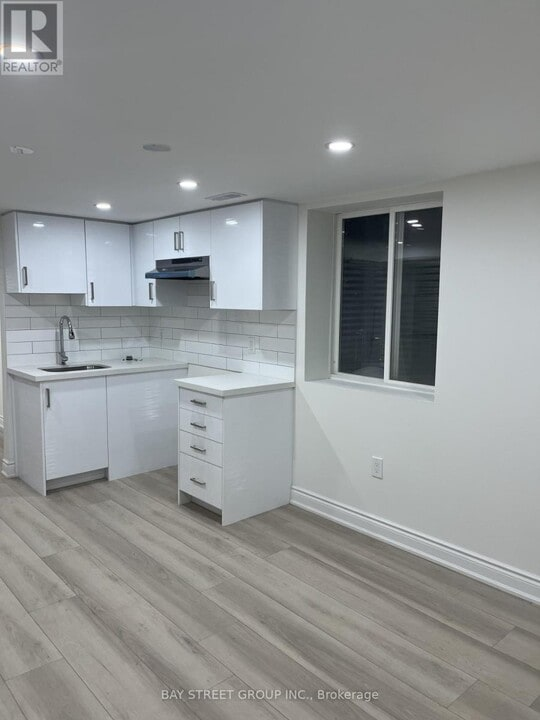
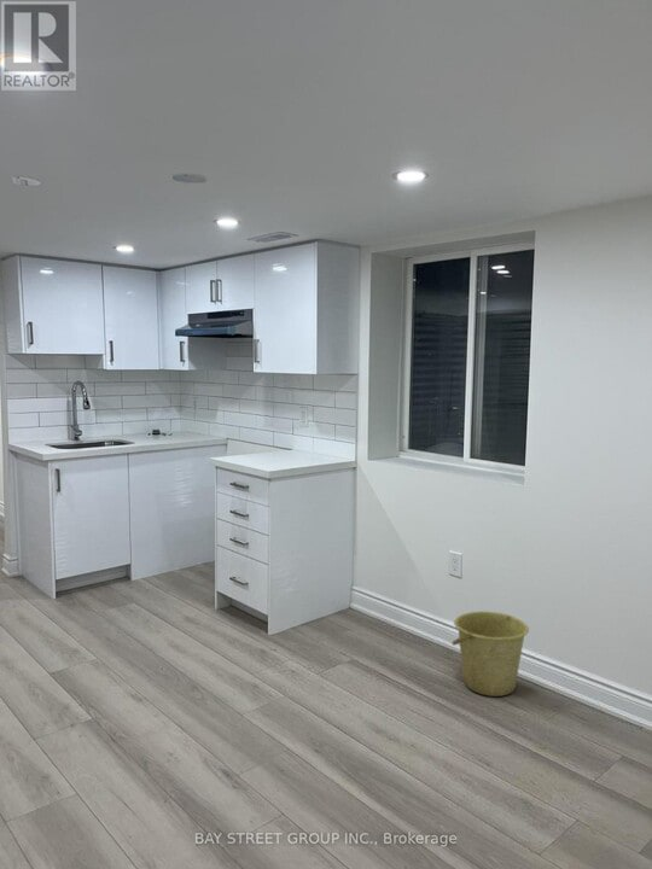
+ bucket (489, 654)
